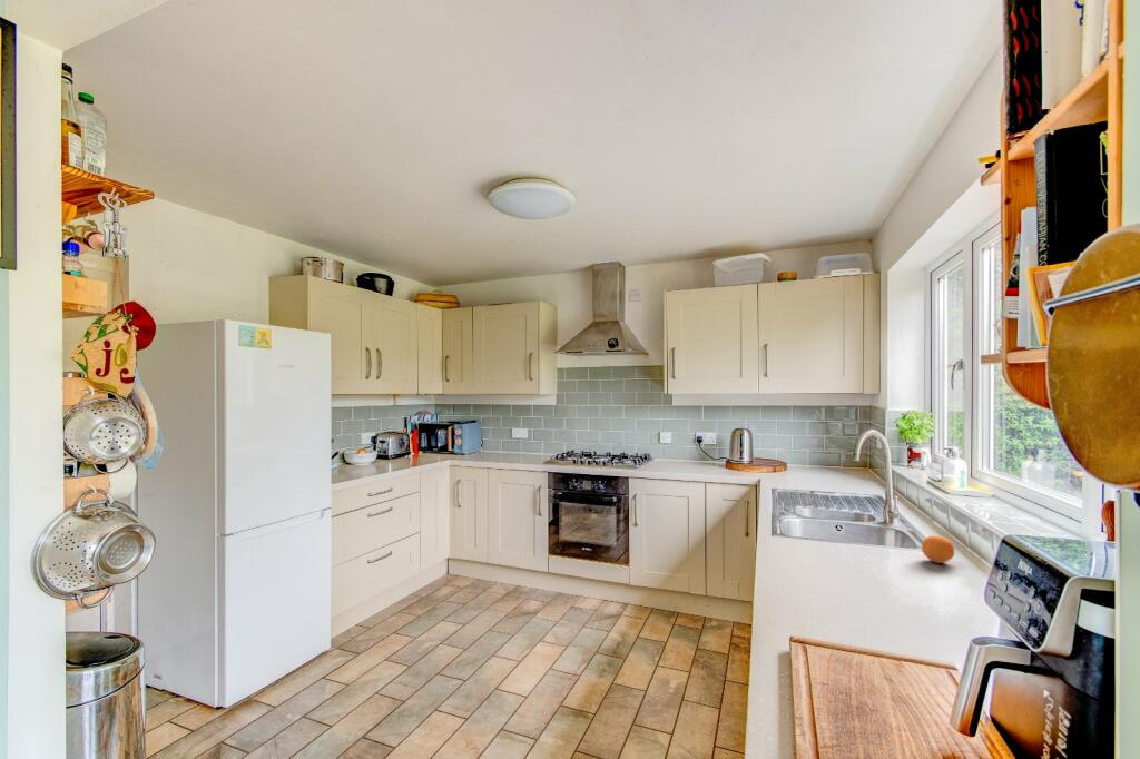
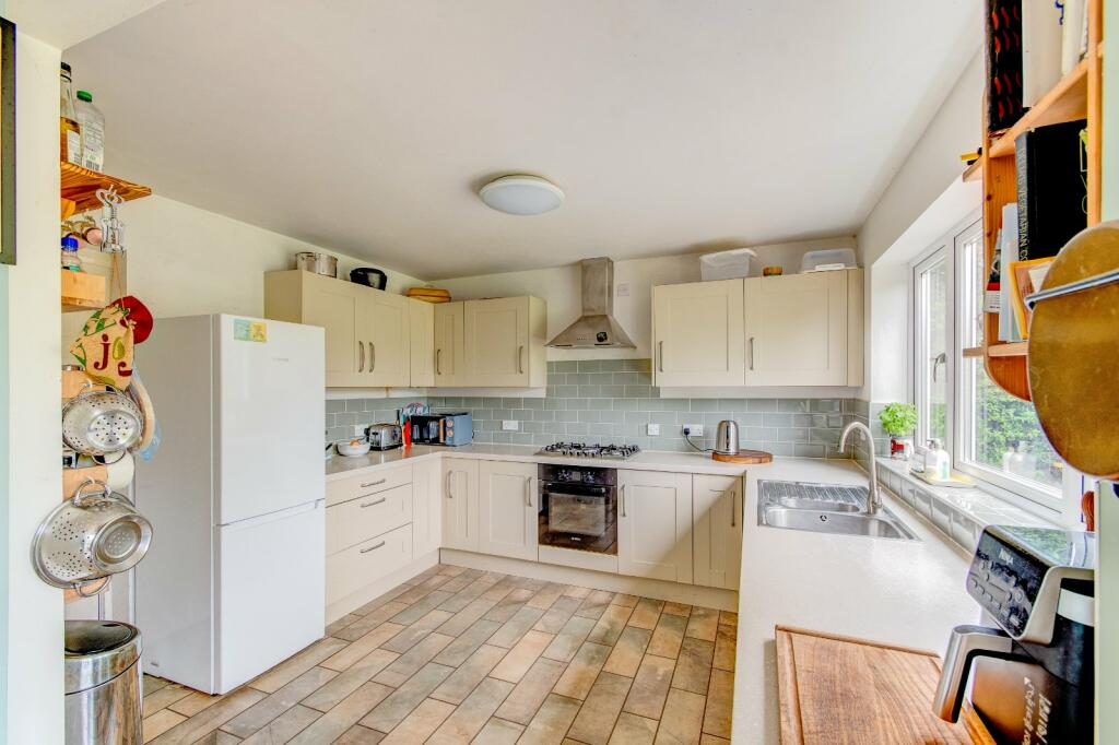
- fruit (937, 549)
